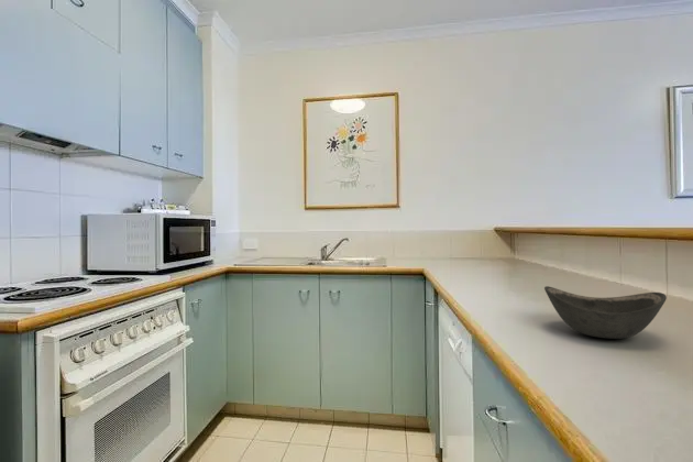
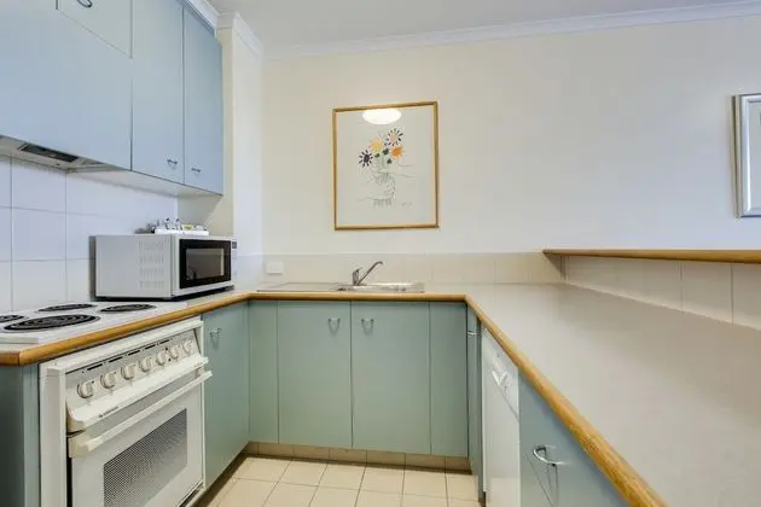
- bowl (601, 311)
